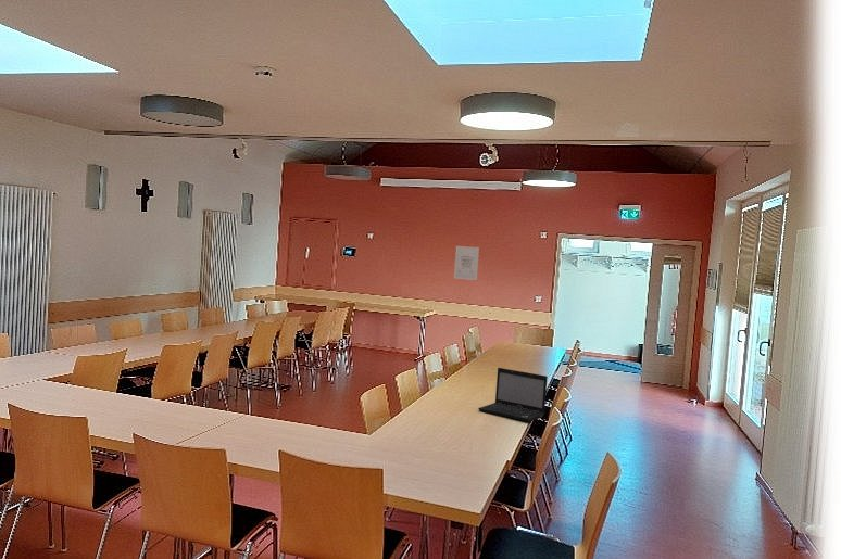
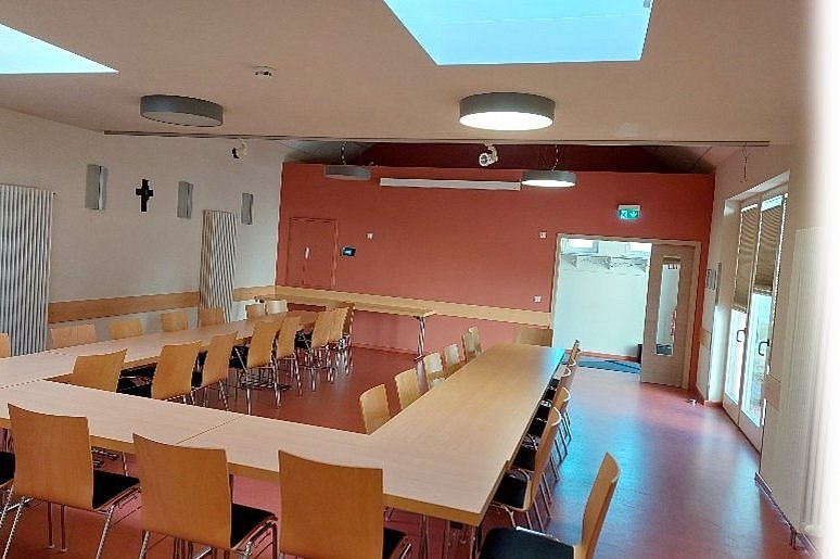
- wall art (466, 263)
- laptop (512, 393)
